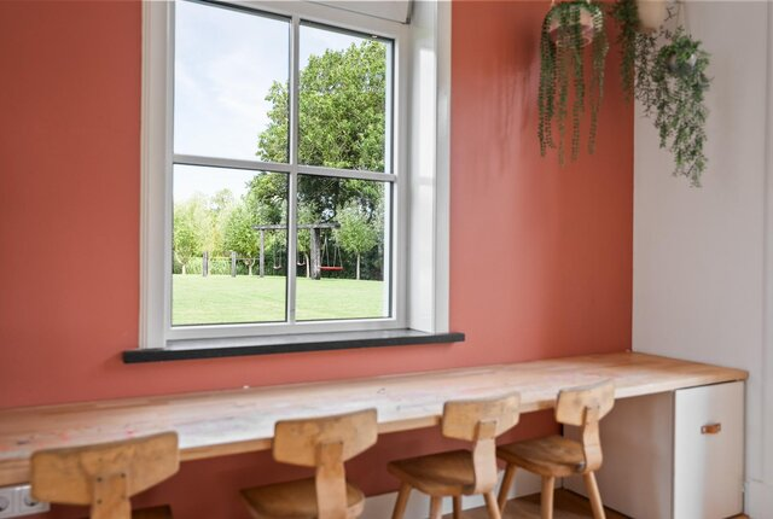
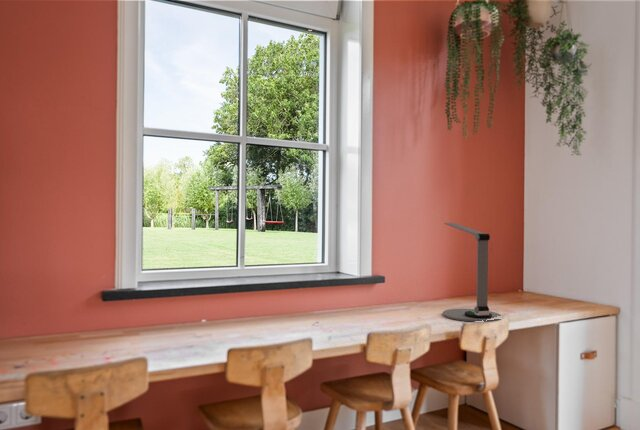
+ desk lamp (477, 268)
